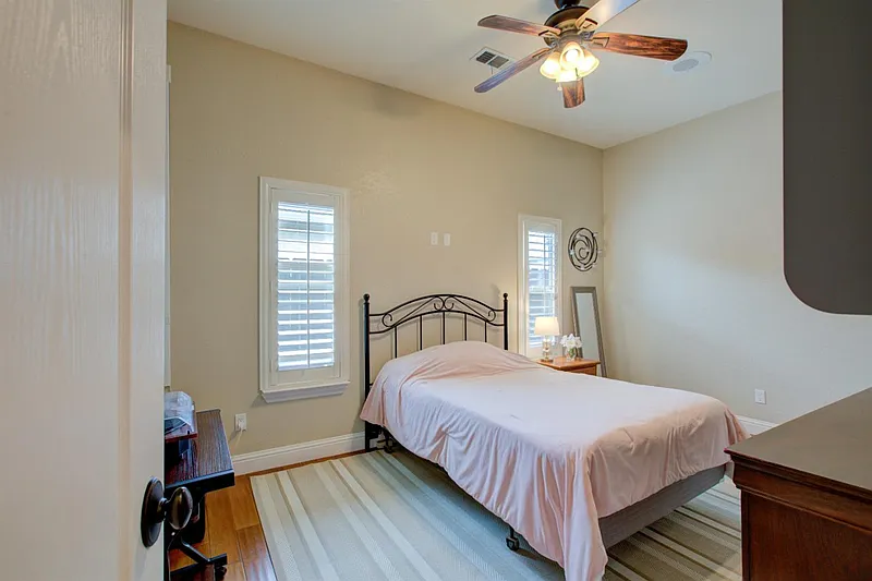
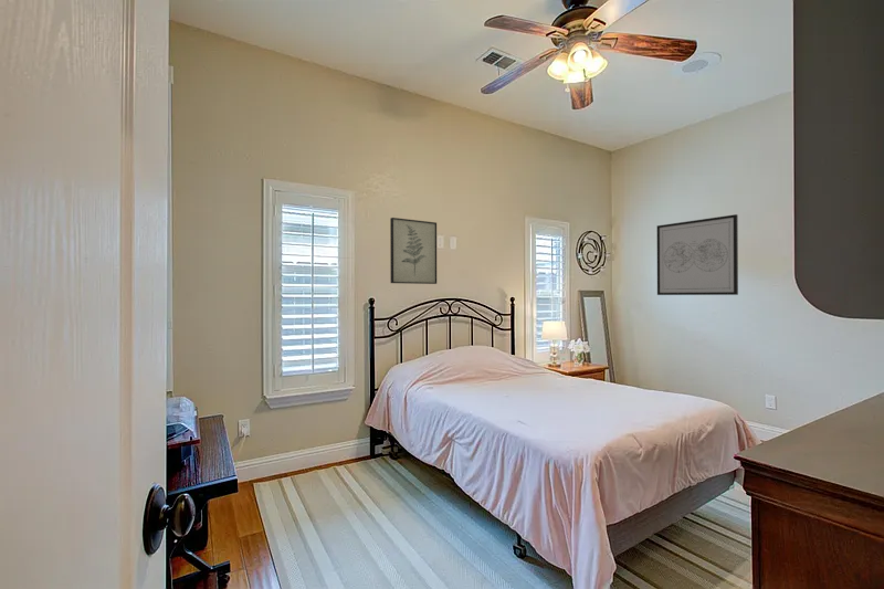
+ wall art (413, 252)
+ wall art (694, 257)
